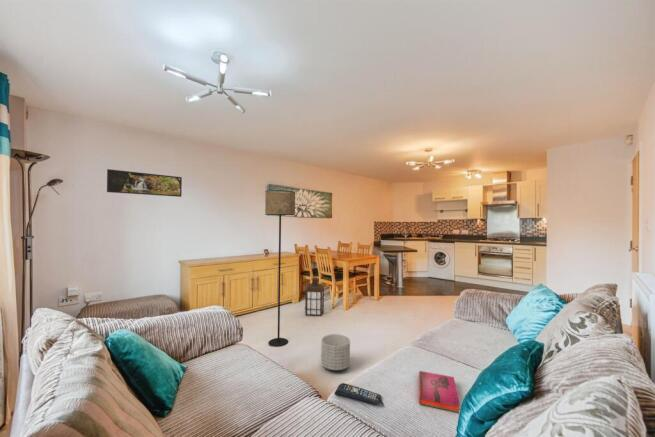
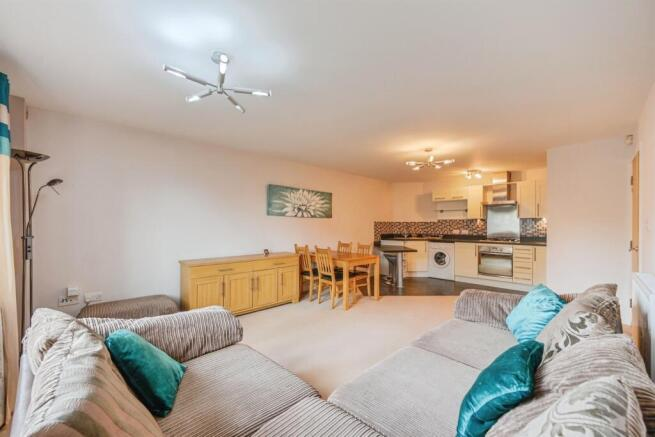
- remote control (357, 393)
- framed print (147, 184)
- planter (335, 353)
- floor lamp (279, 267)
- lantern (314, 295)
- hardback book (437, 389)
